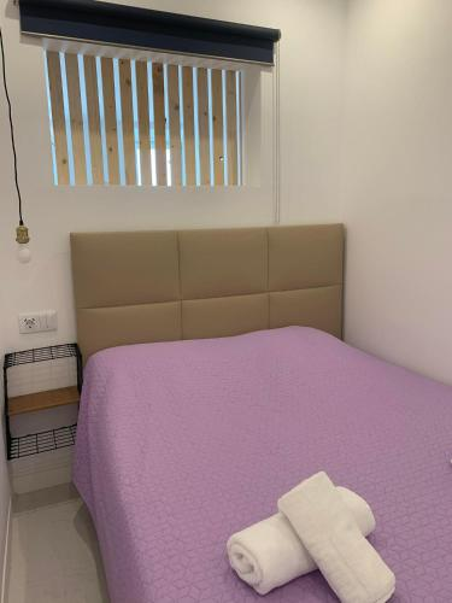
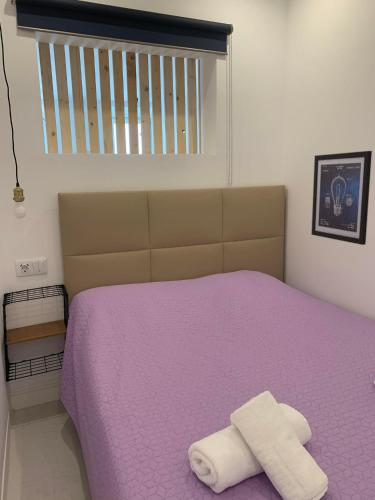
+ wall art (338, 197)
